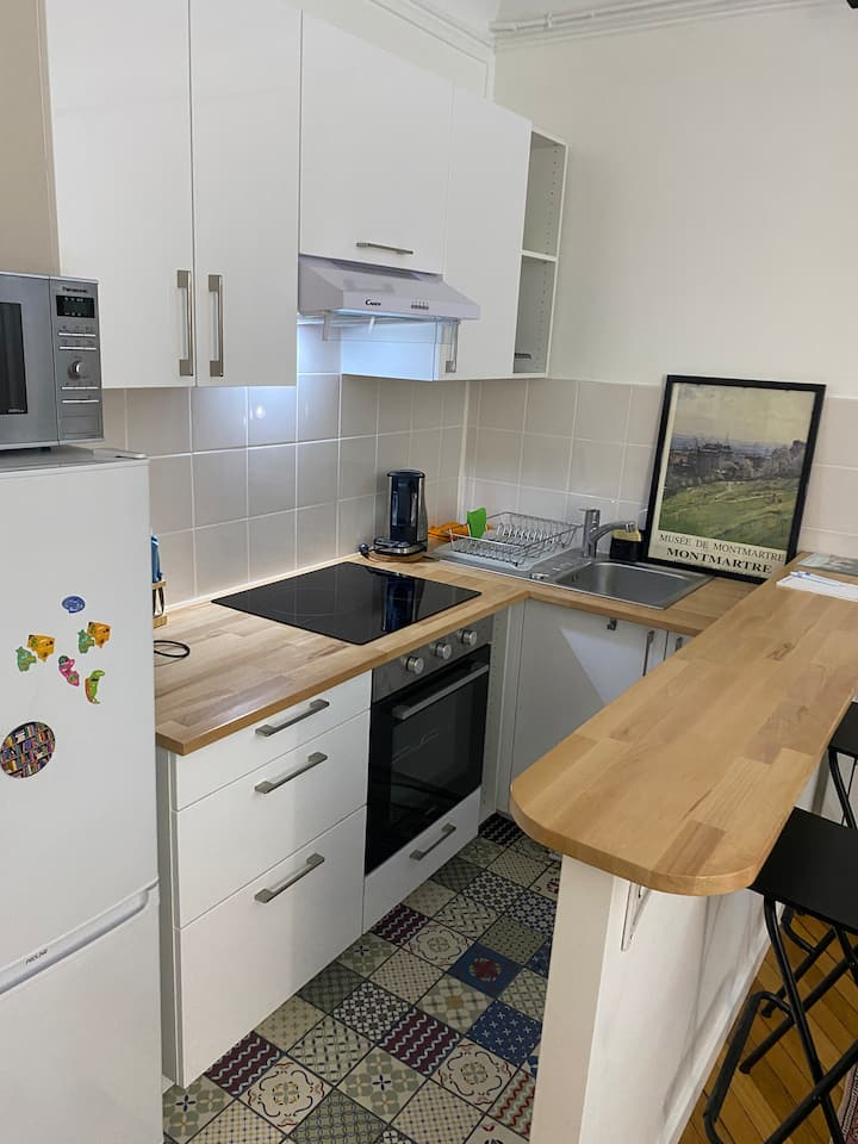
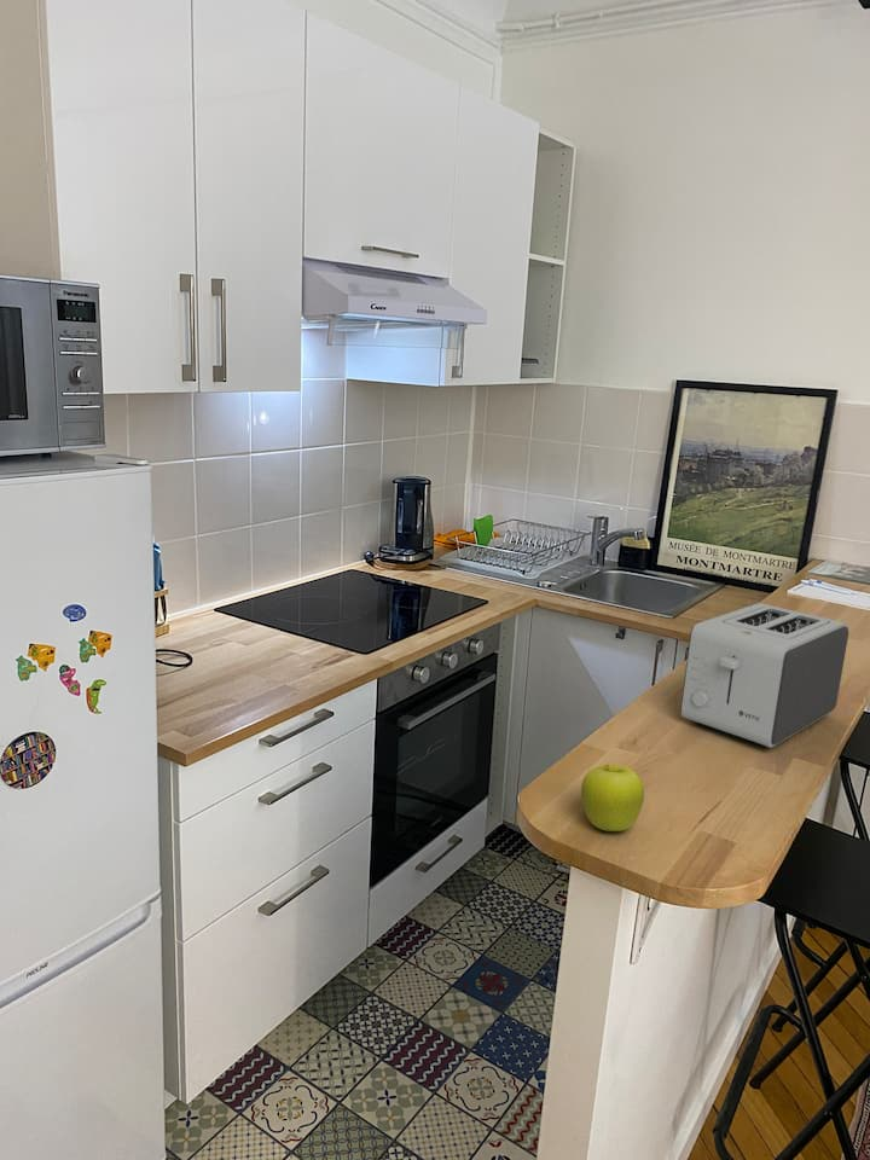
+ toaster (761, 672)
+ fruit (611, 796)
